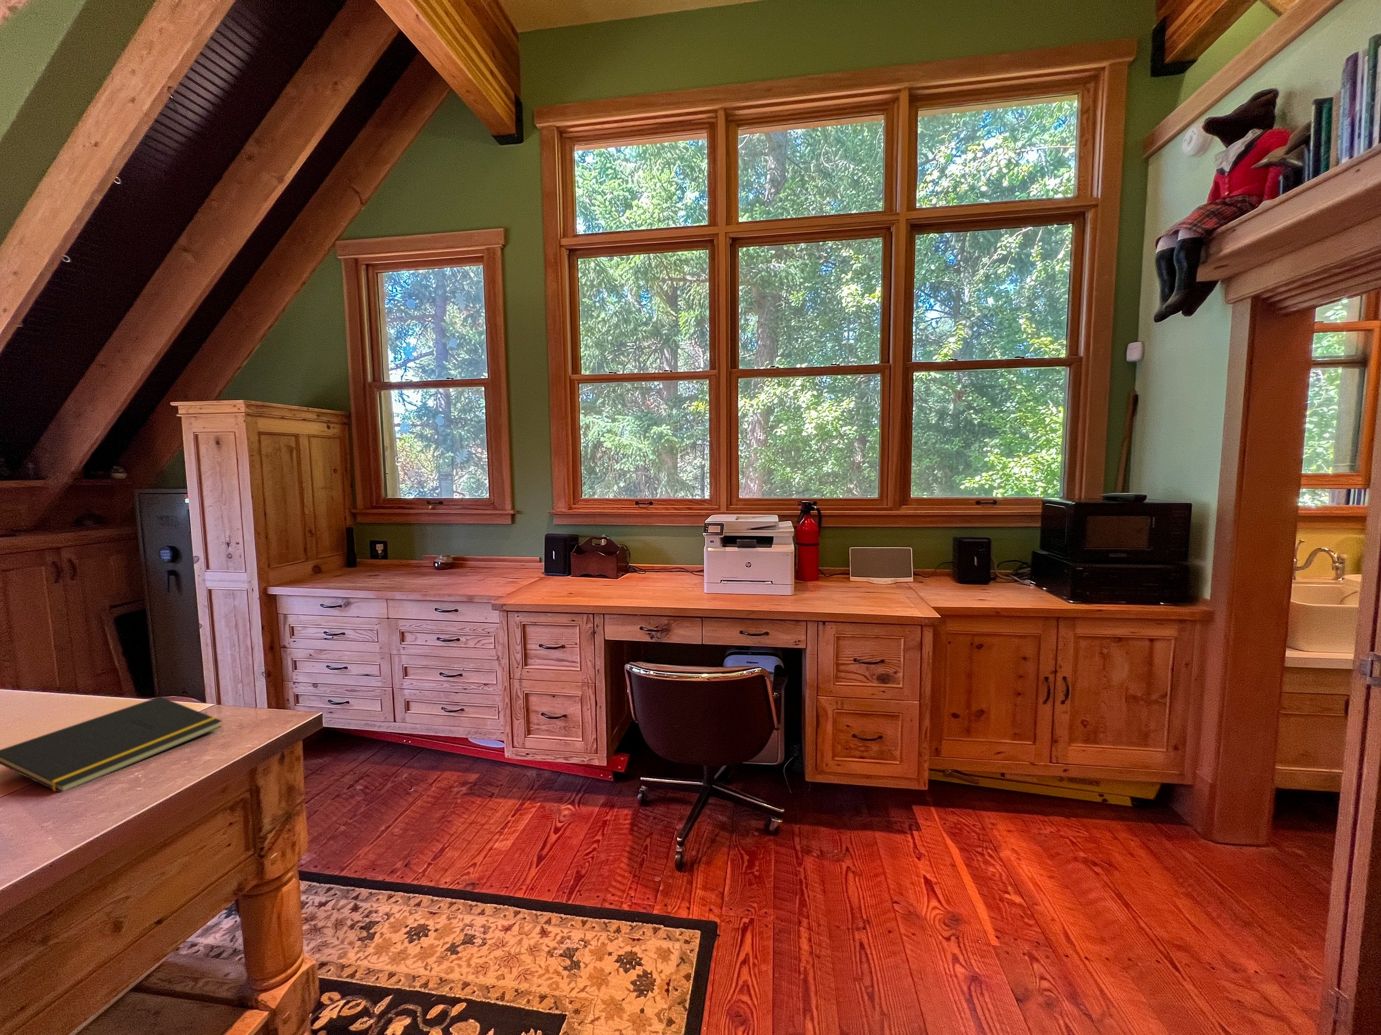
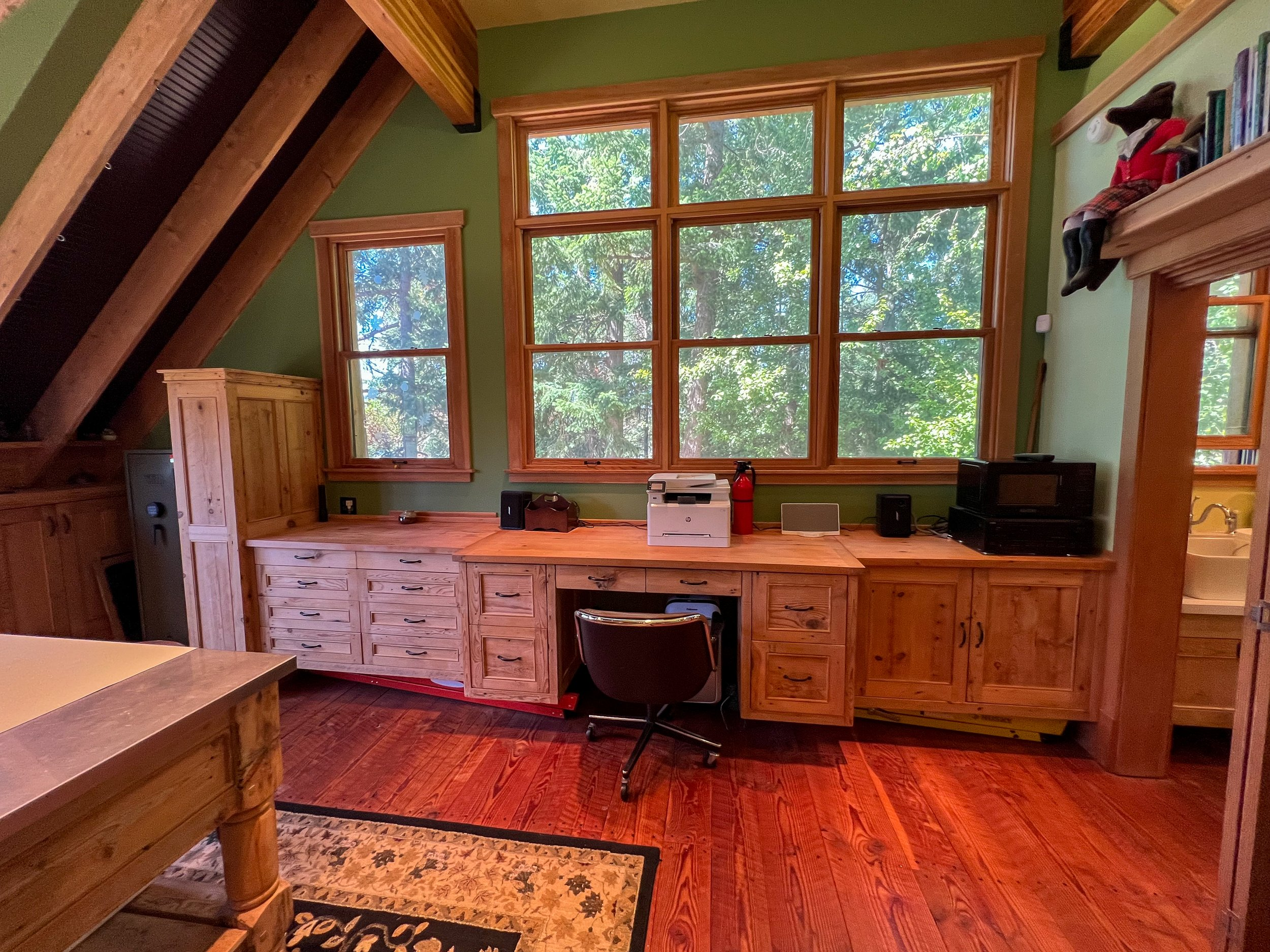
- notepad (117, 738)
